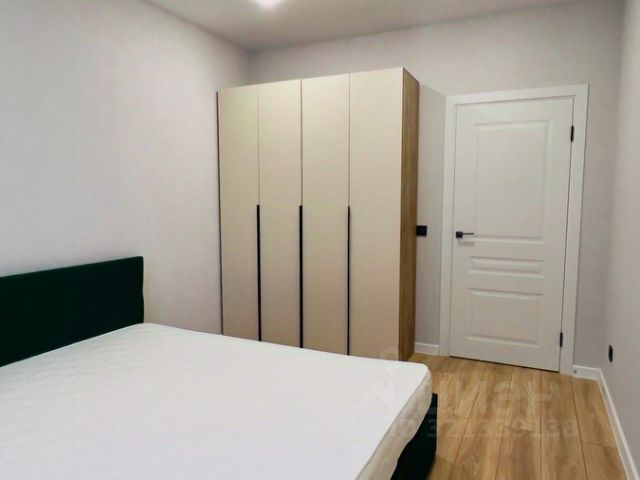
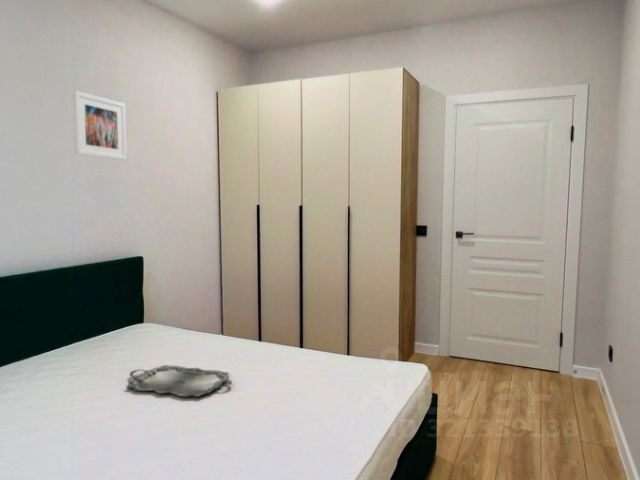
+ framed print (101, 127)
+ serving tray (179, 379)
